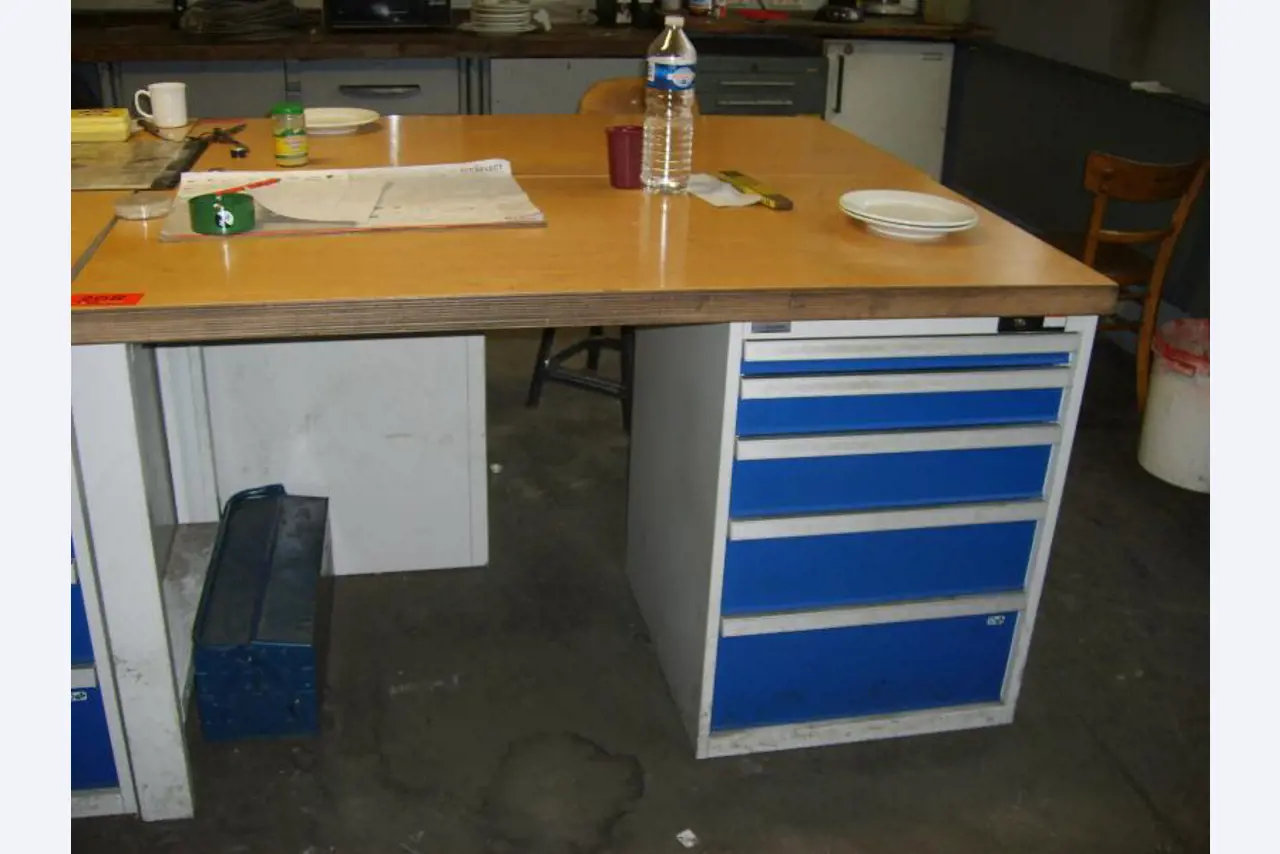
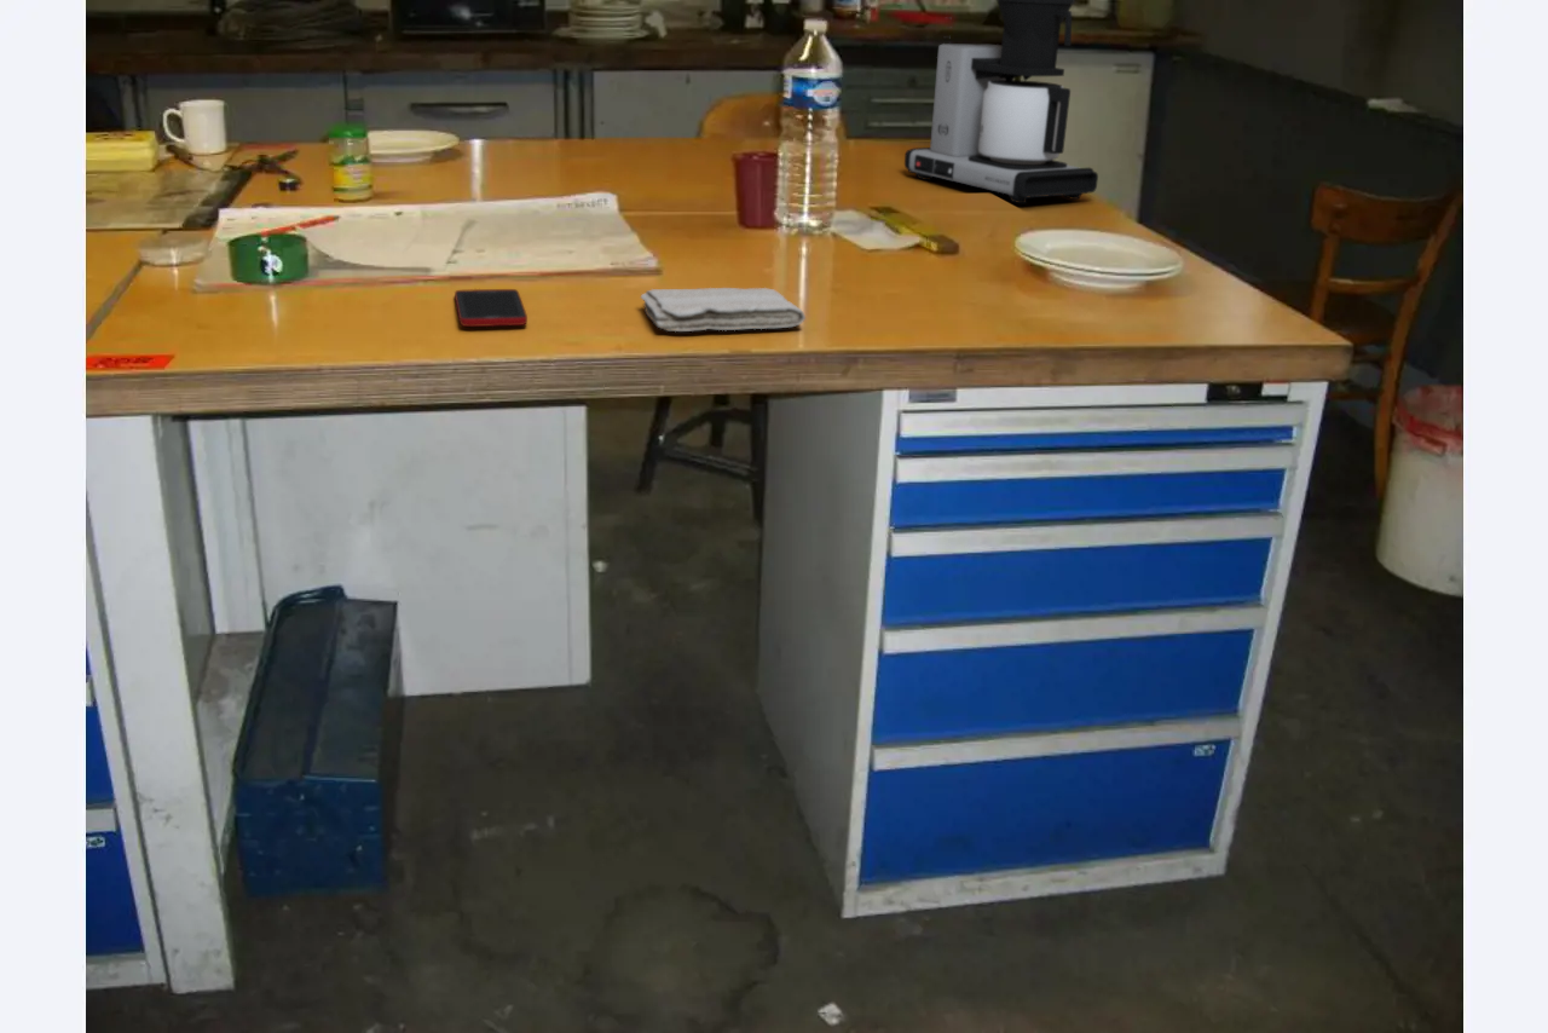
+ cell phone (490, 307)
+ washcloth (720, 306)
+ coffee maker (1006, 88)
